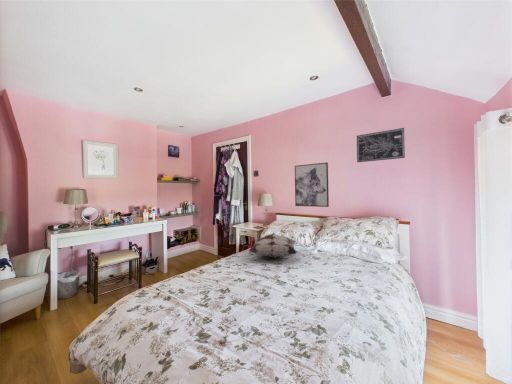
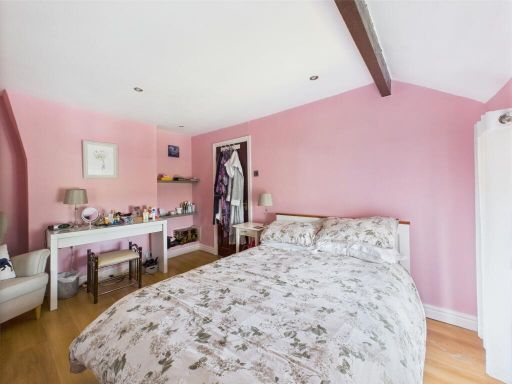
- wall art (310, 185)
- decorative pillow (273, 245)
- wall art (379, 146)
